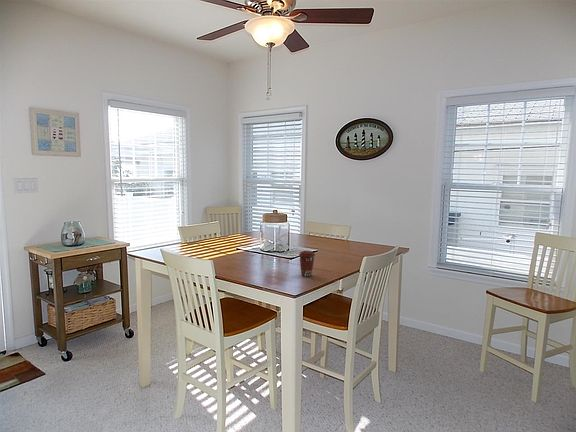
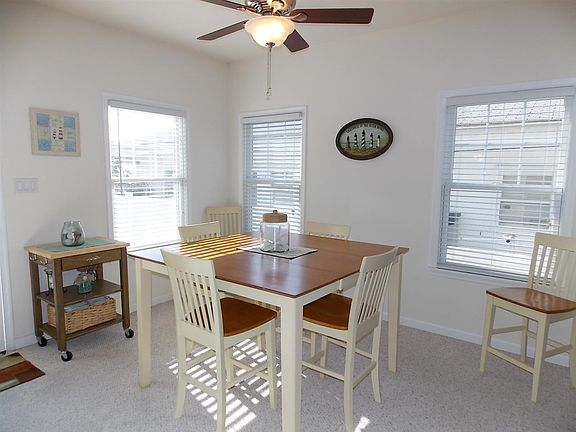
- coffee cup (306, 263)
